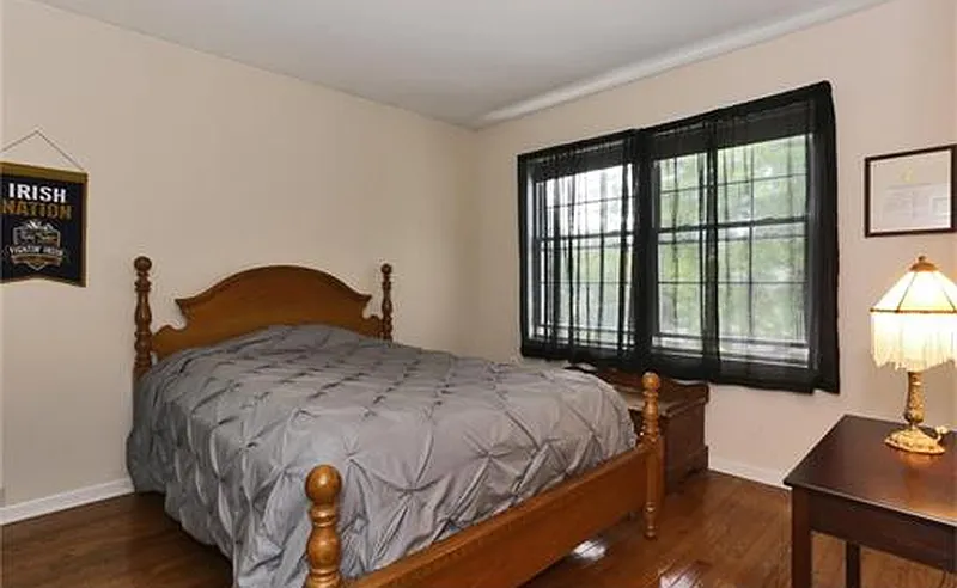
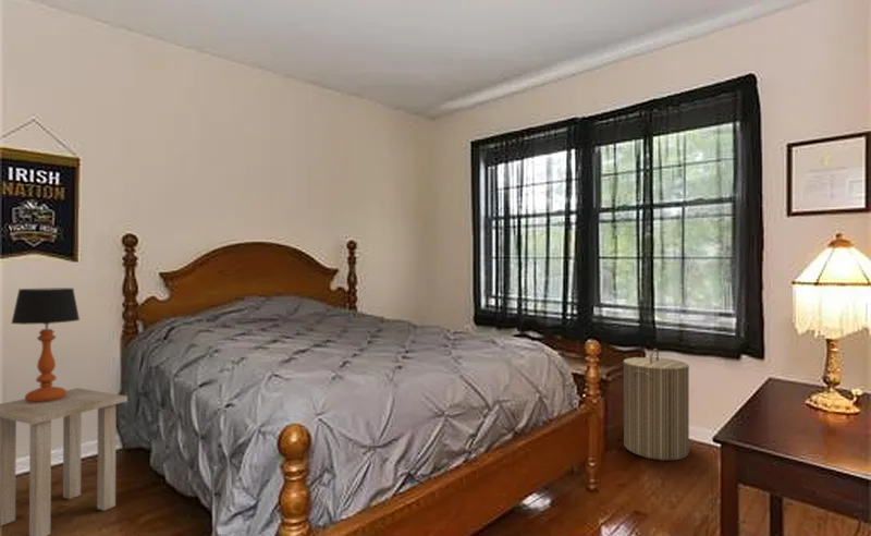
+ laundry hamper (655, 399)
+ side table (63, 458)
+ table lamp (46, 343)
